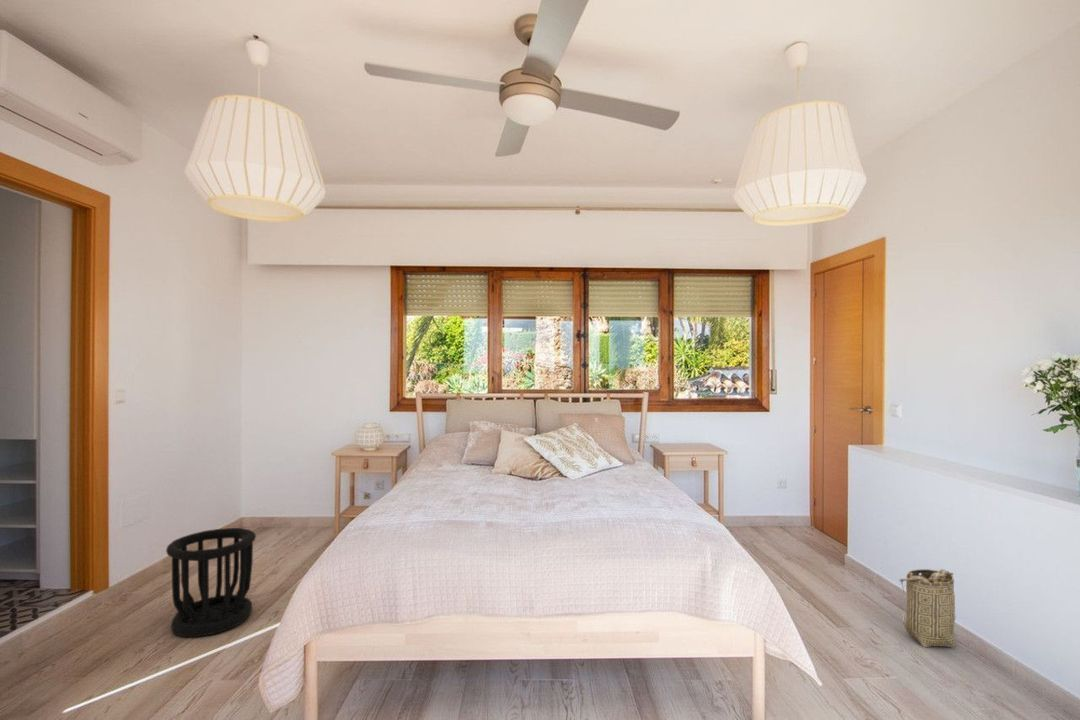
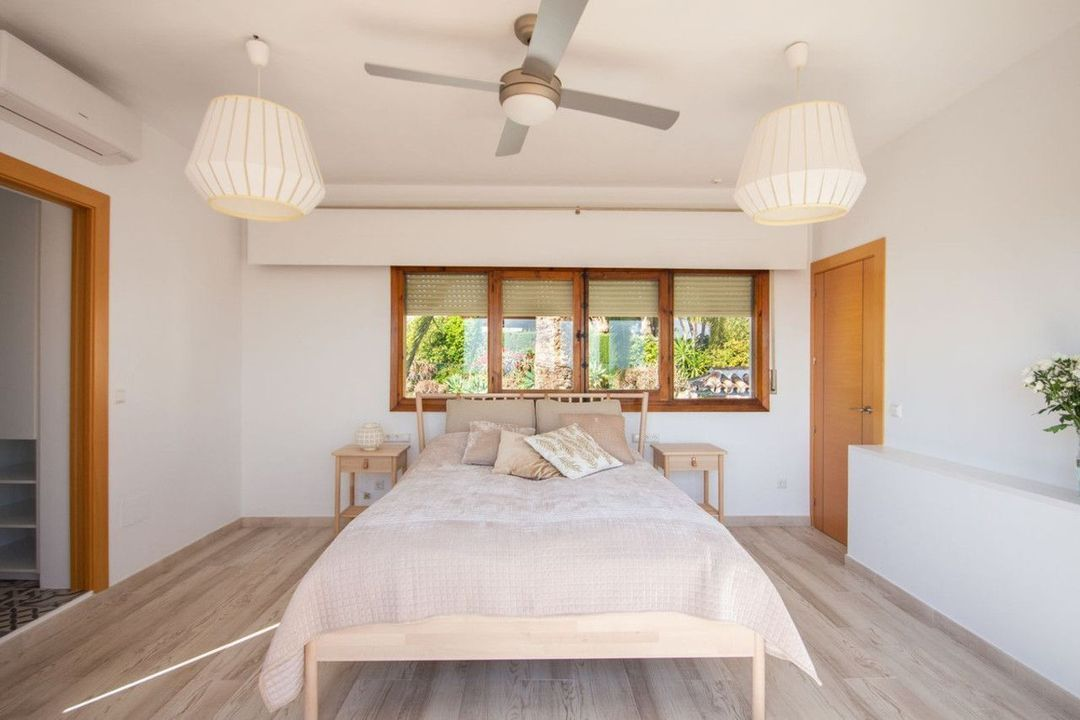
- wastebasket (208, 579)
- basket (925, 603)
